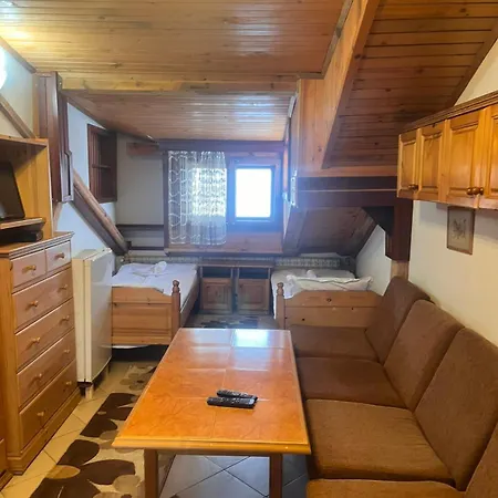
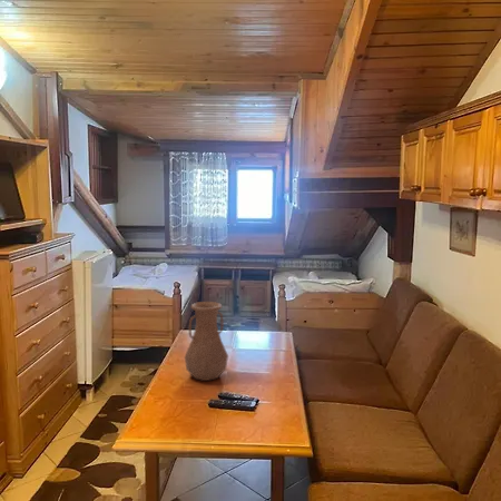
+ vase (206, 340)
